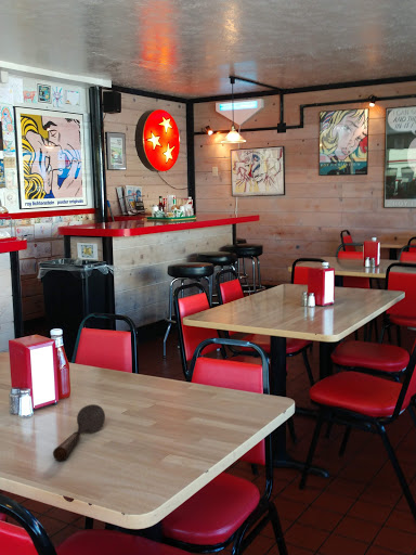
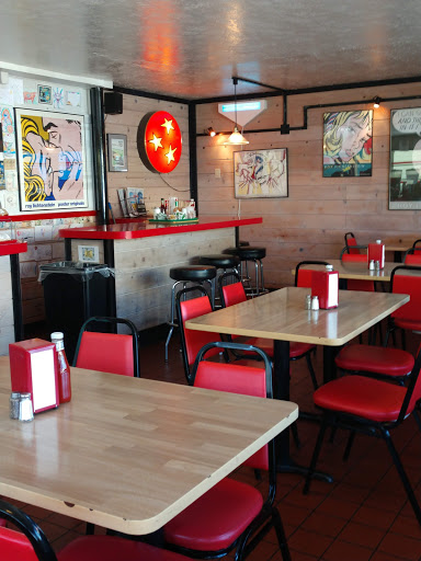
- spoon (80, 429)
